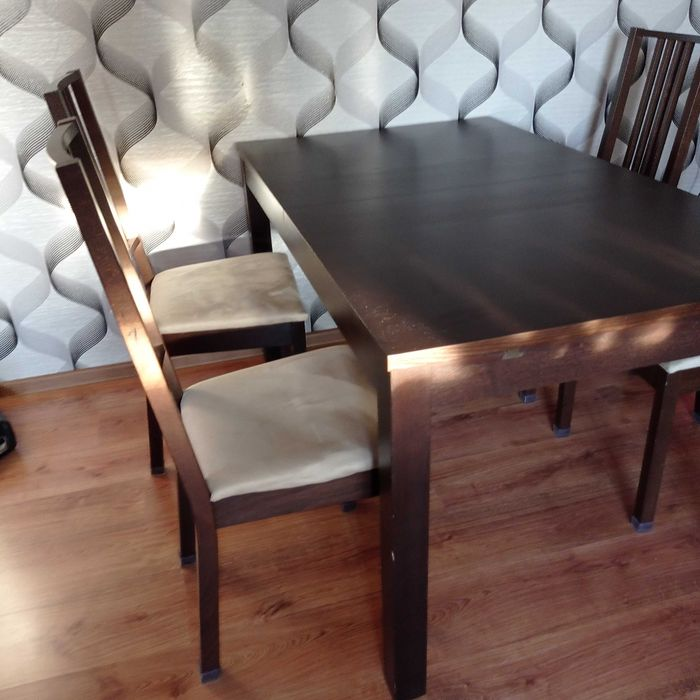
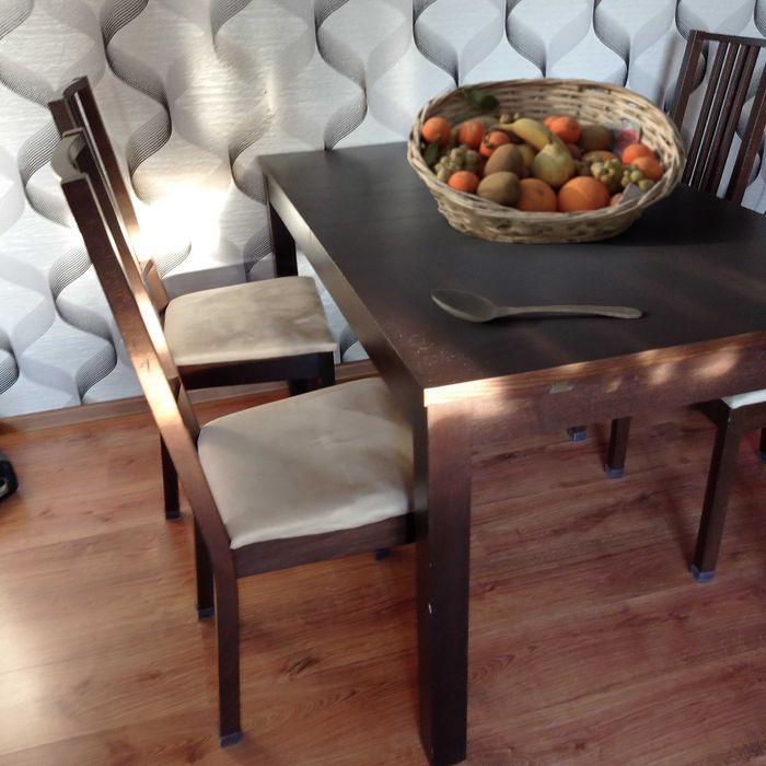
+ stirrer (536, 306)
+ fruit basket (541, 162)
